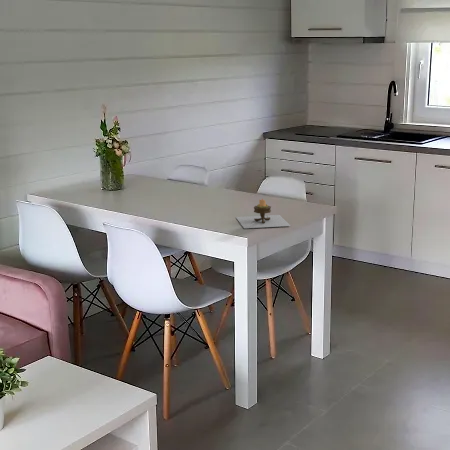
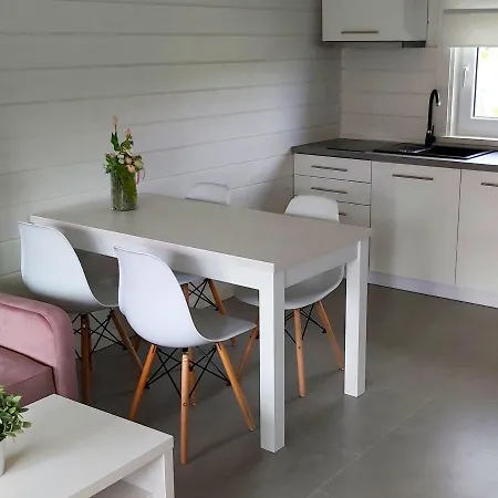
- candle (262, 209)
